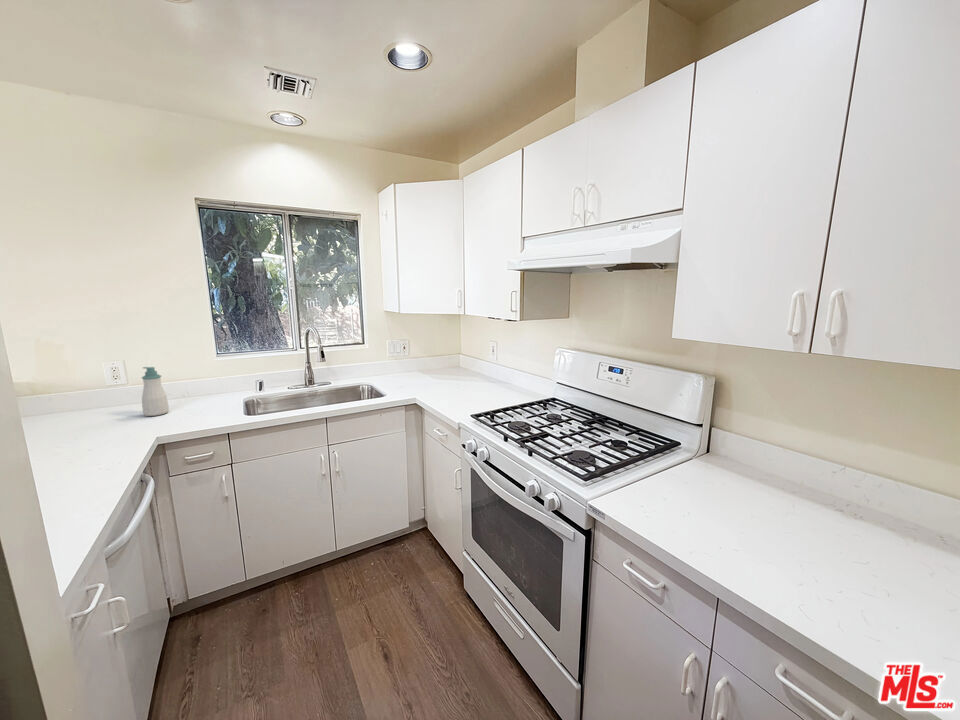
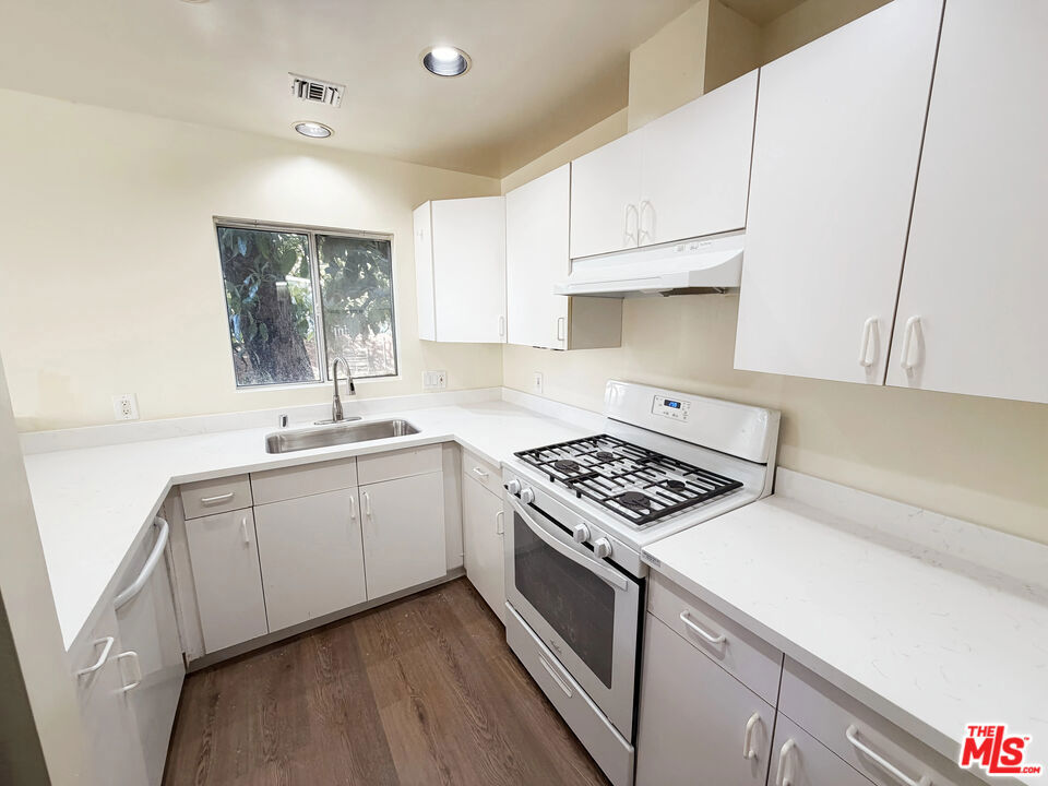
- soap bottle (153, 390)
